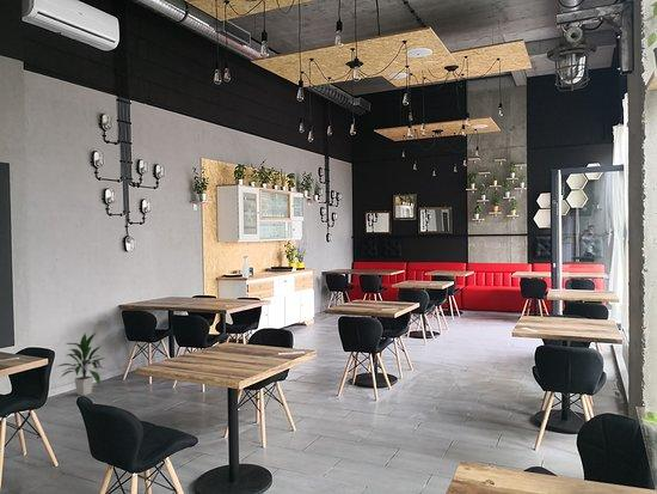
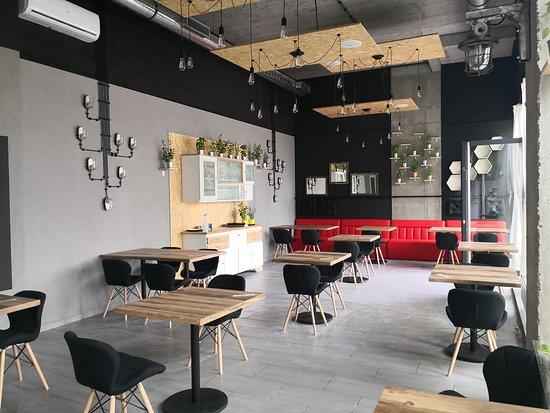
- indoor plant (84, 364)
